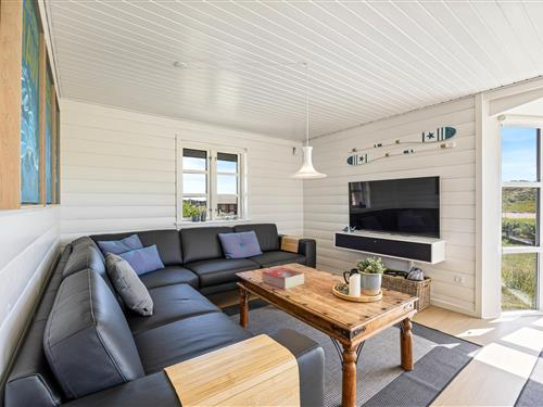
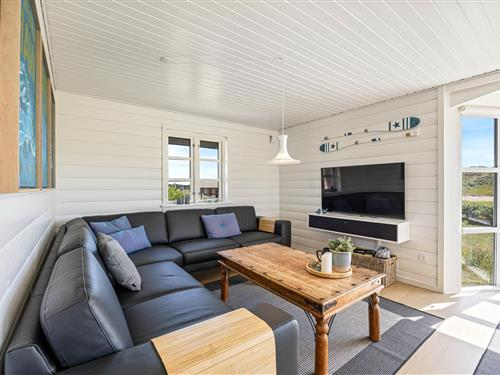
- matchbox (282, 277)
